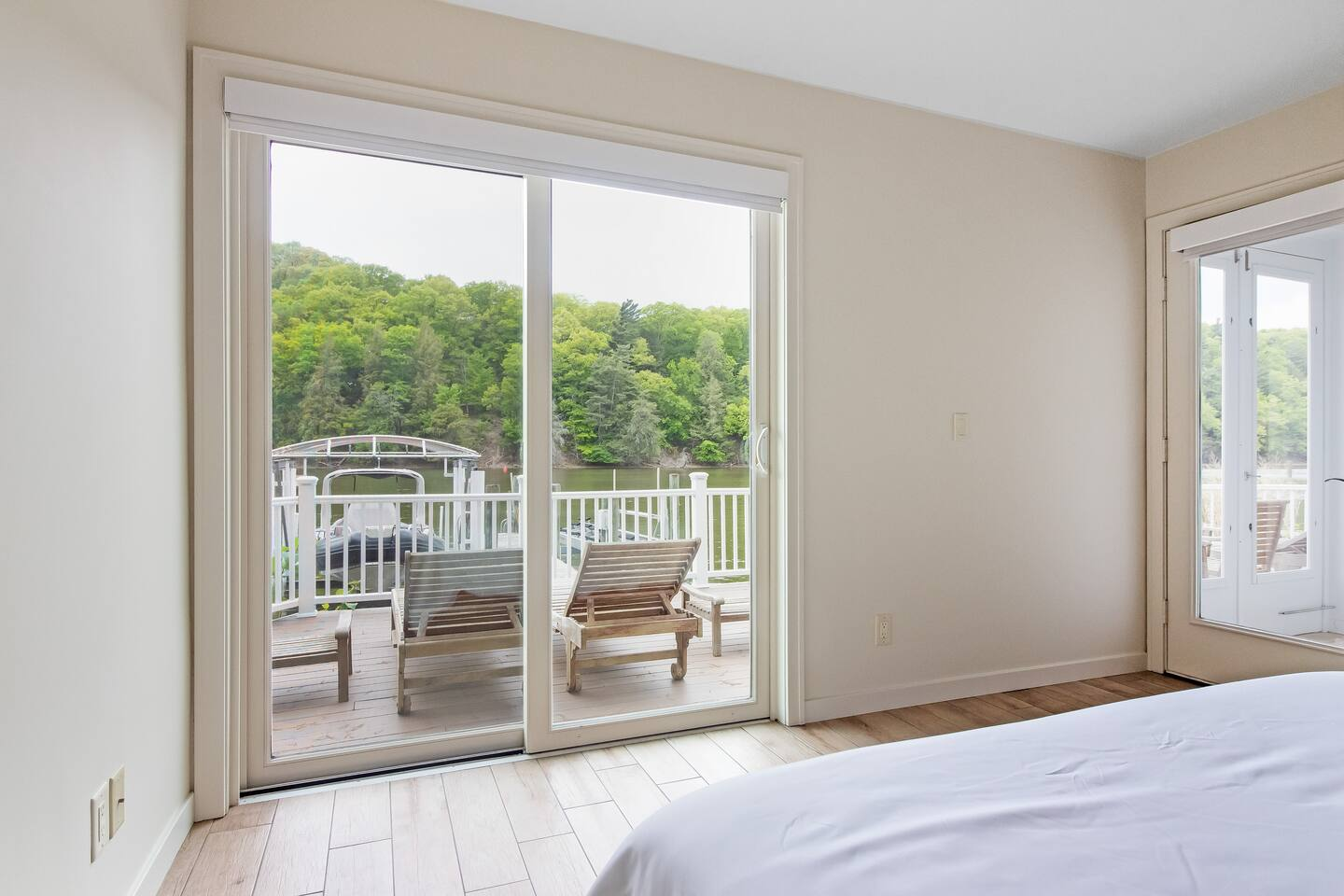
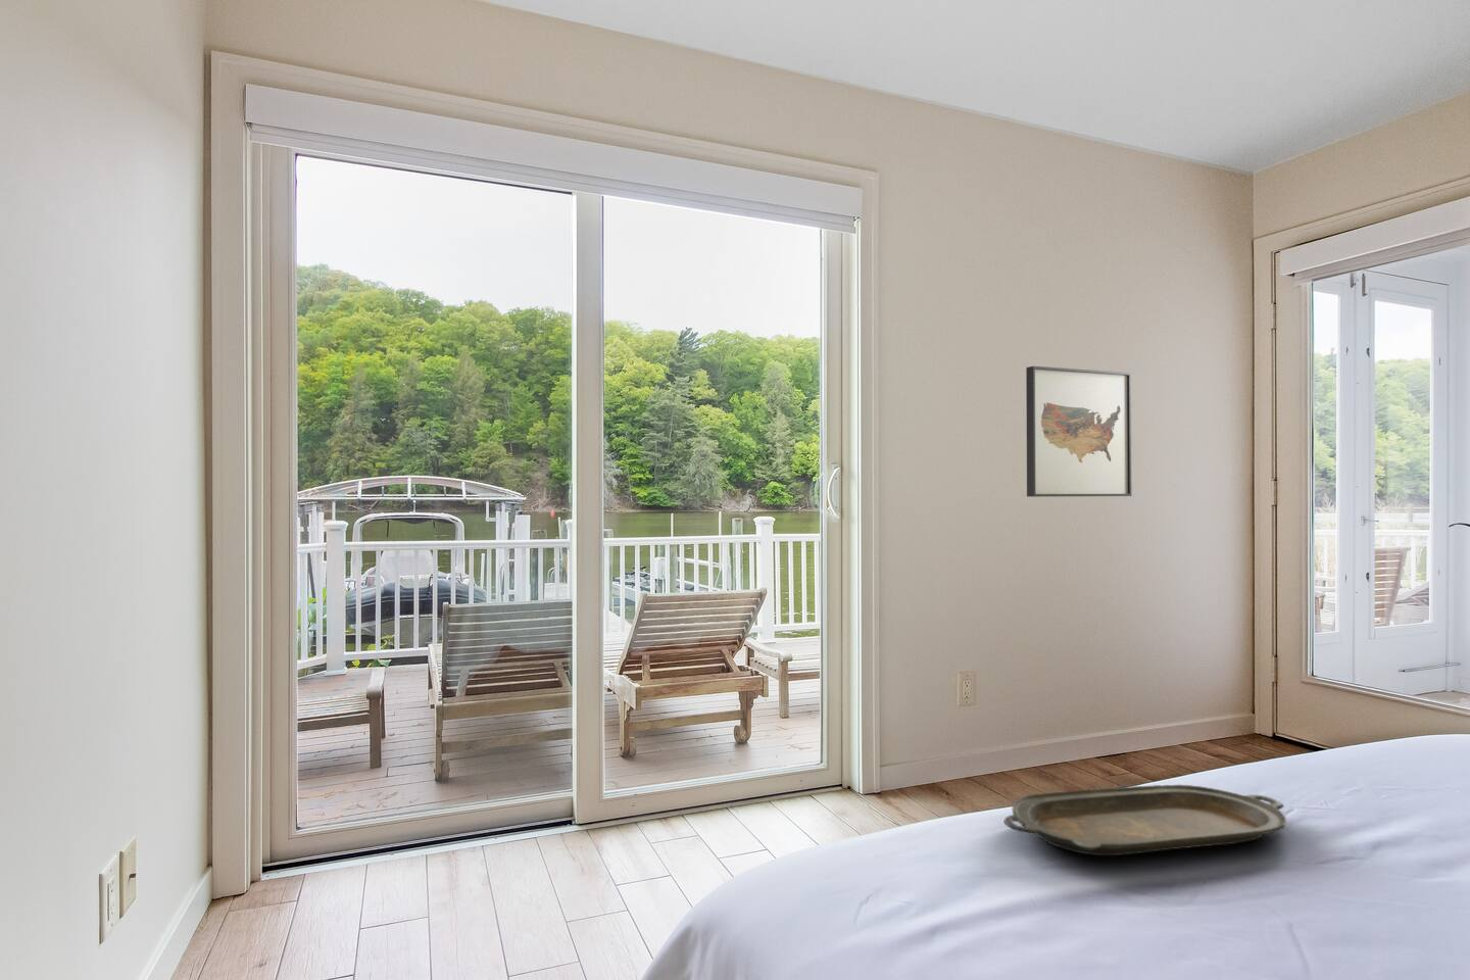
+ serving tray (1146, 819)
+ wall art (1080, 433)
